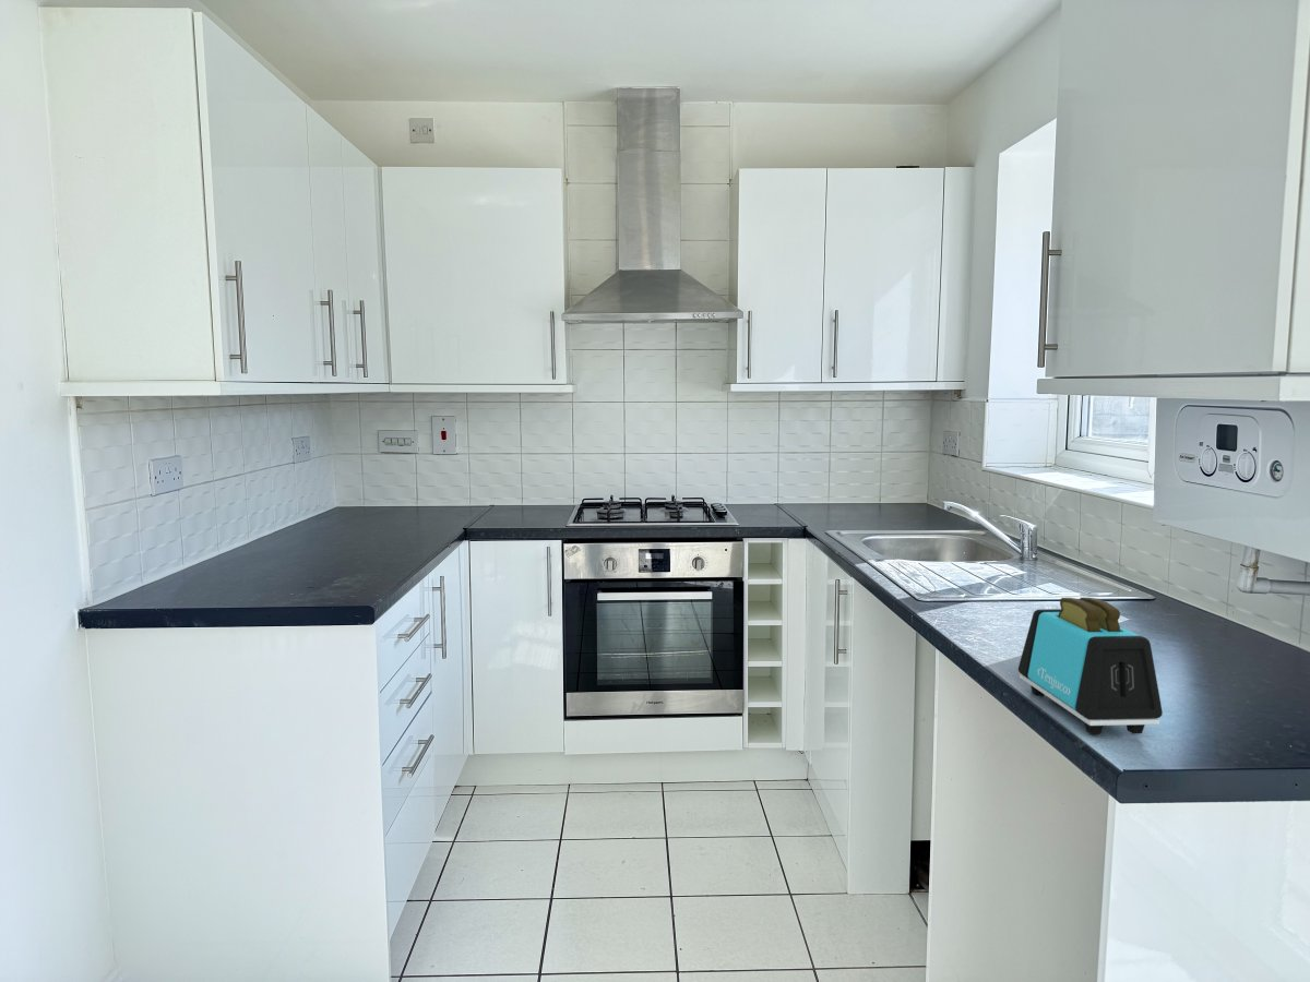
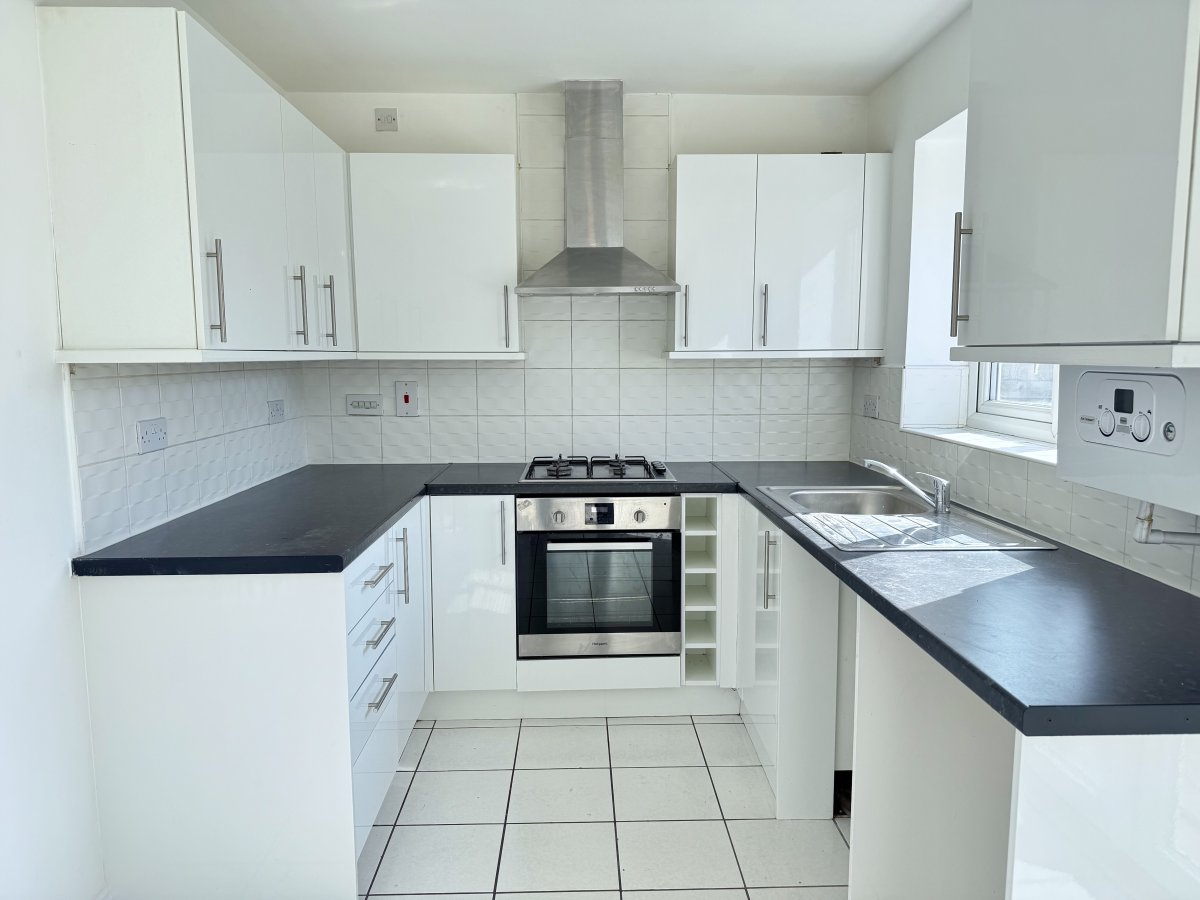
- toaster (1086, 656)
